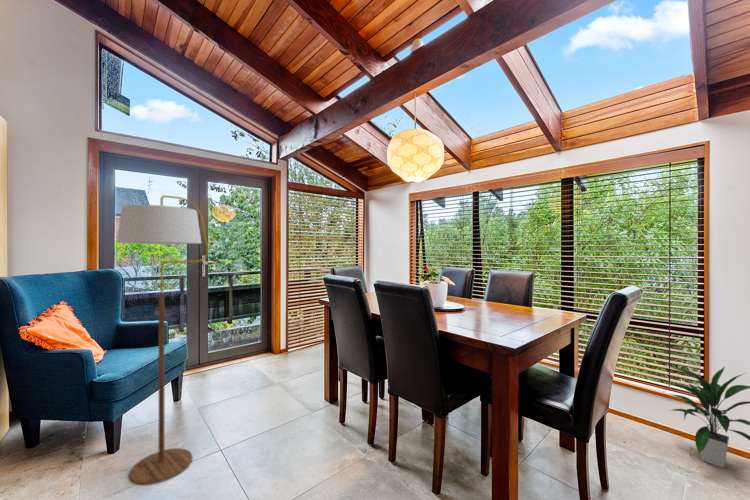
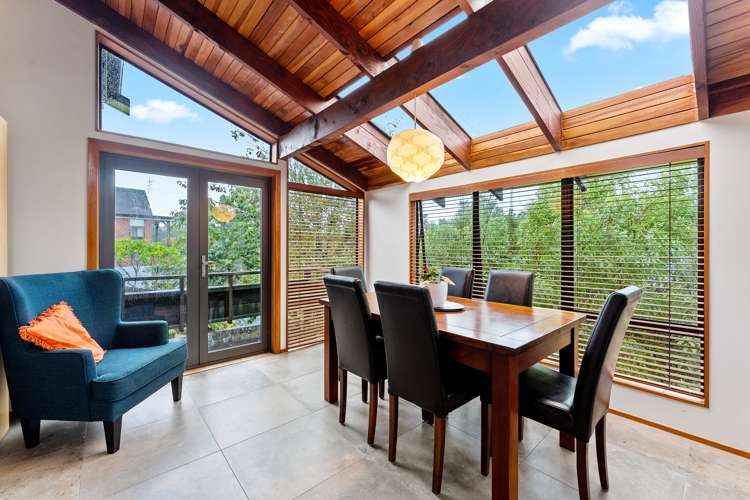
- indoor plant (711, 413)
- floor lamp (163, 329)
